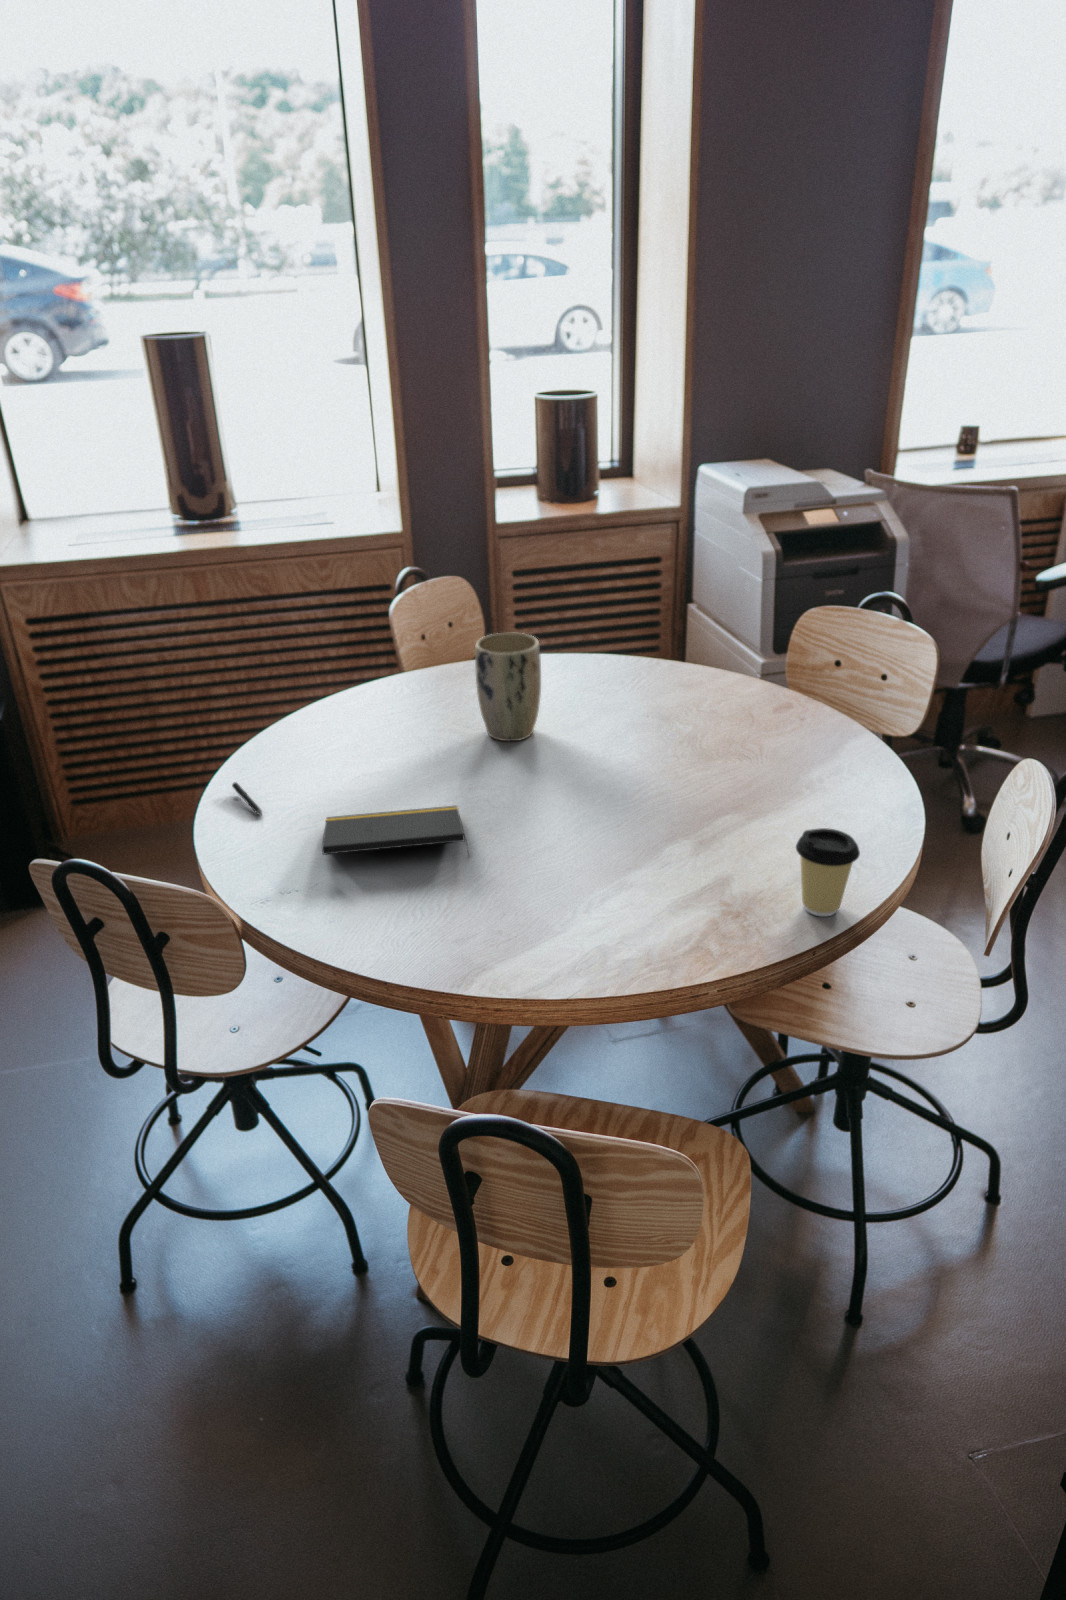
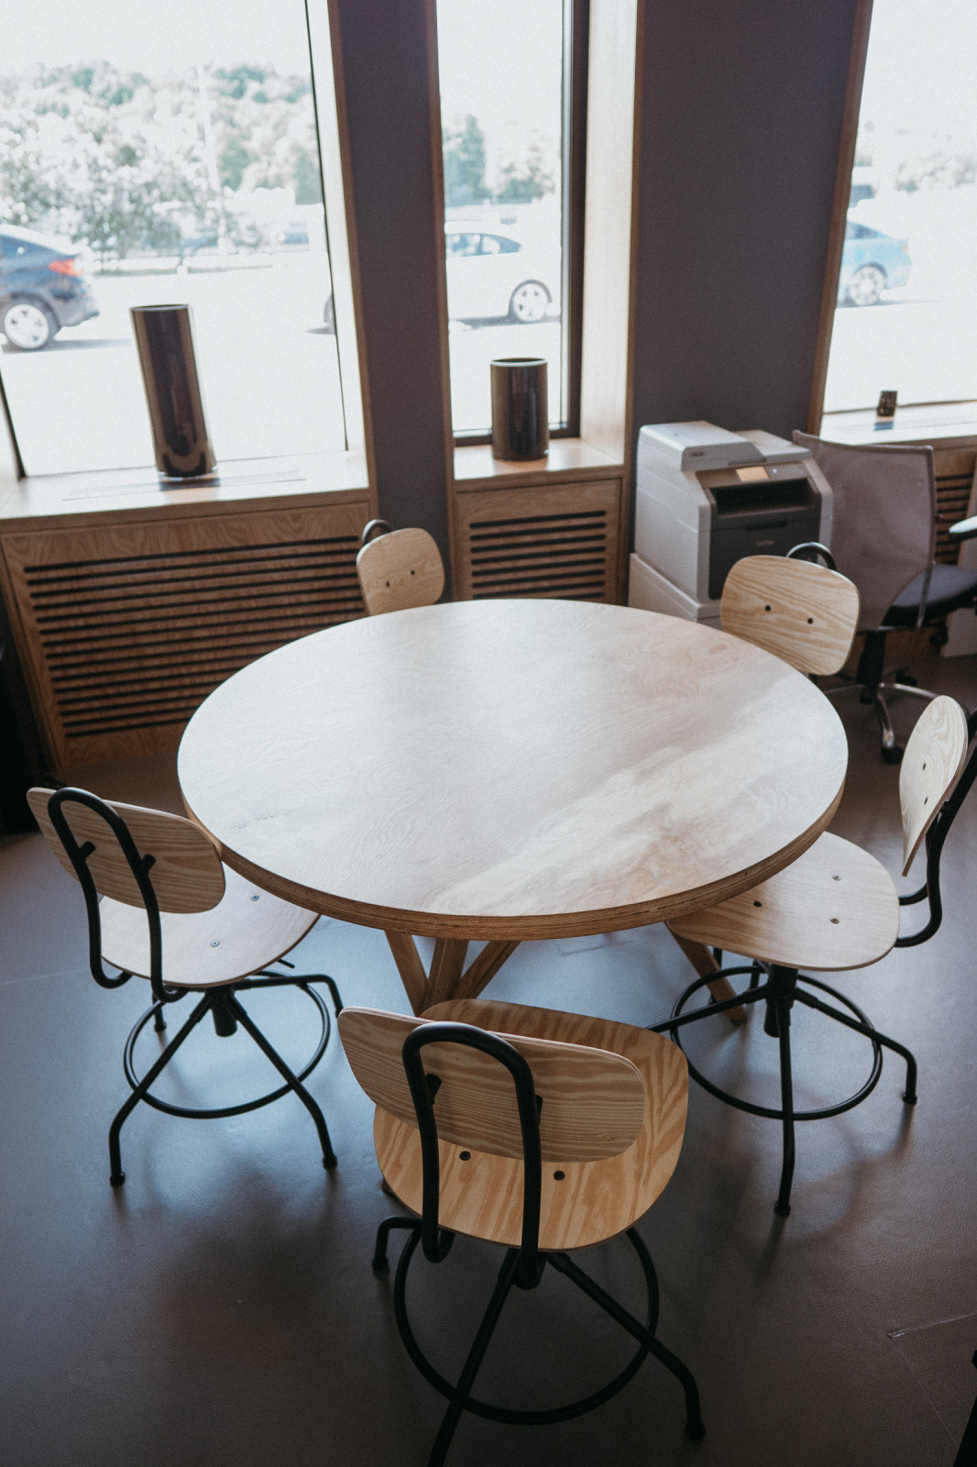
- coffee cup (824, 873)
- notepad (393, 829)
- pen (247, 799)
- plant pot (508, 688)
